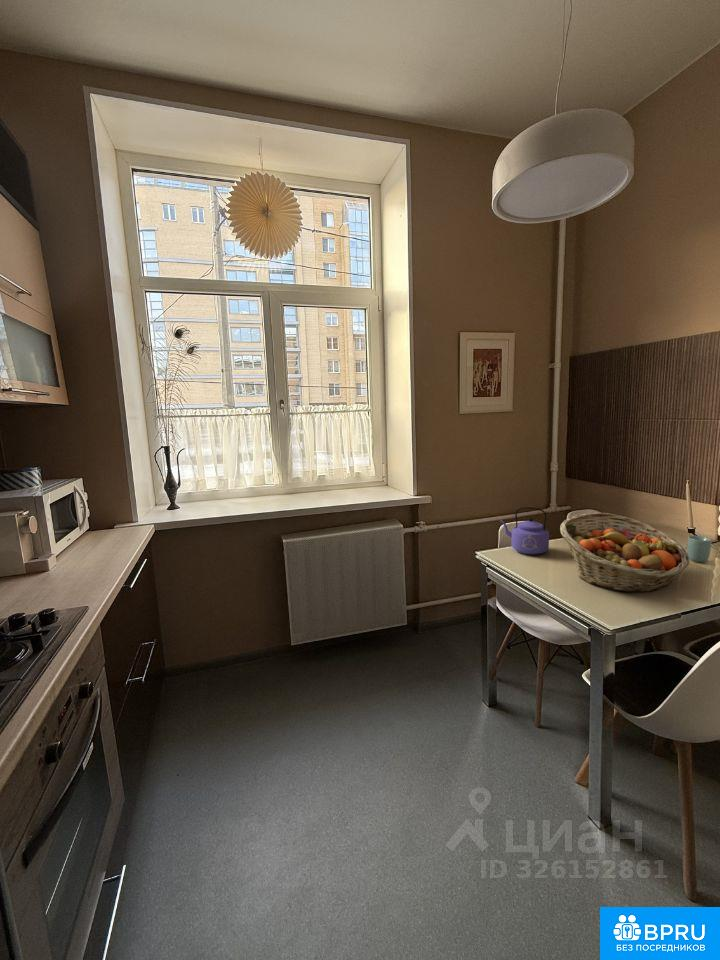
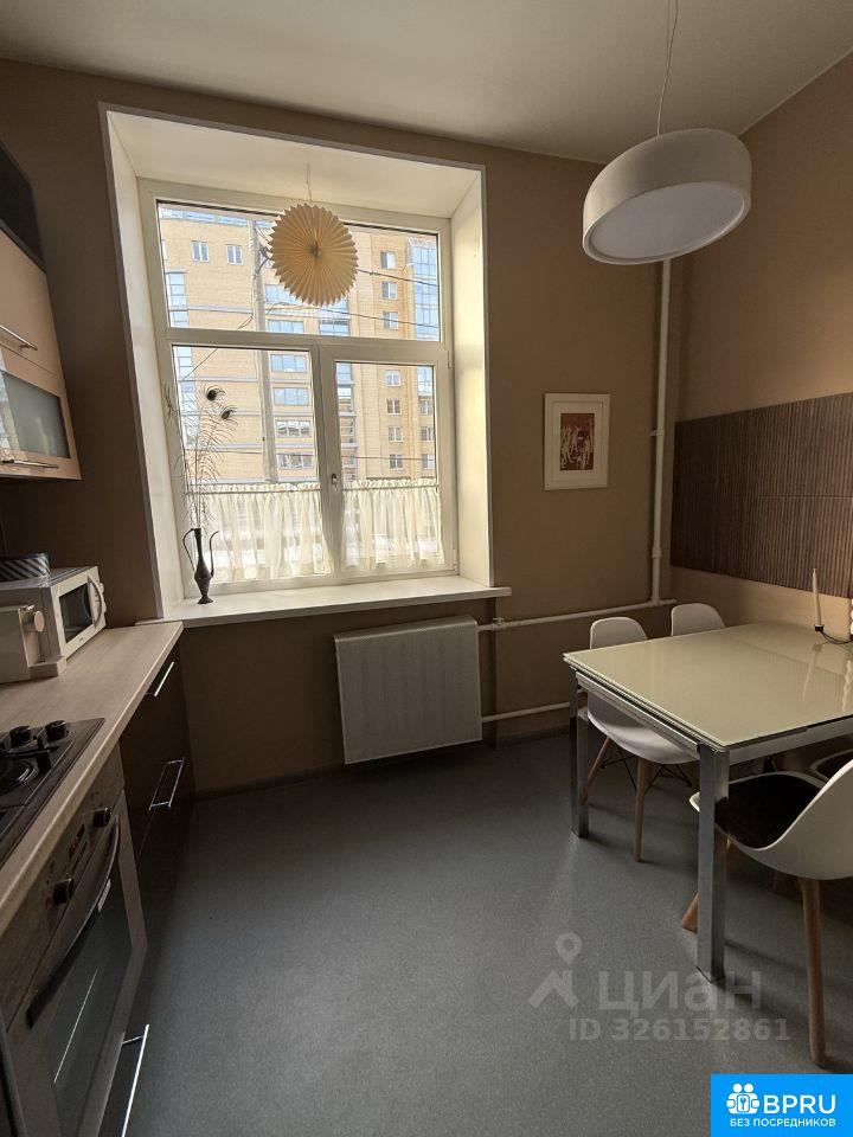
- fruit basket (621, 549)
- cup (698, 549)
- kettle (524, 528)
